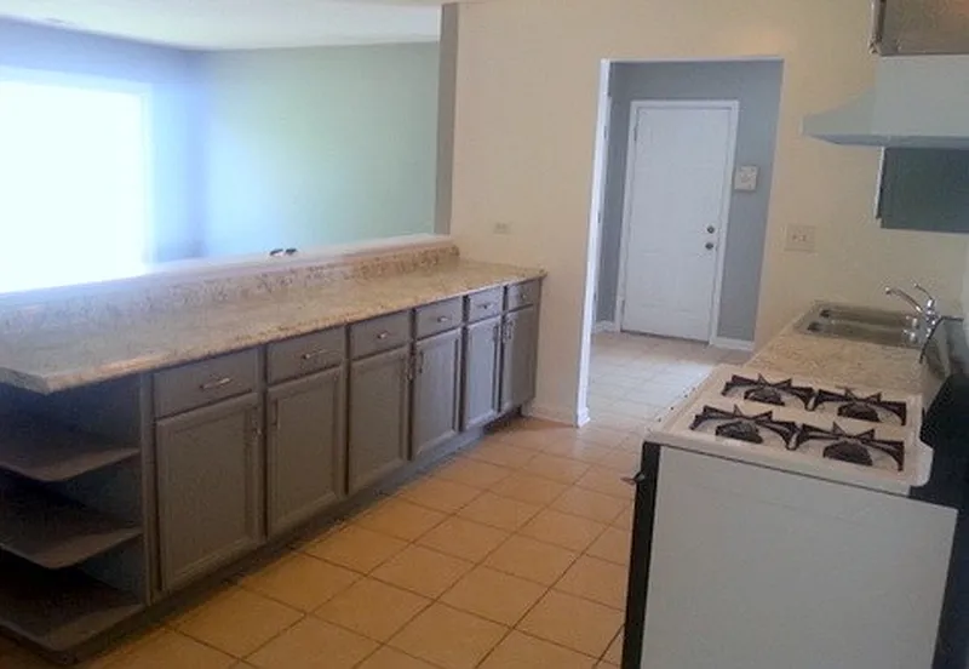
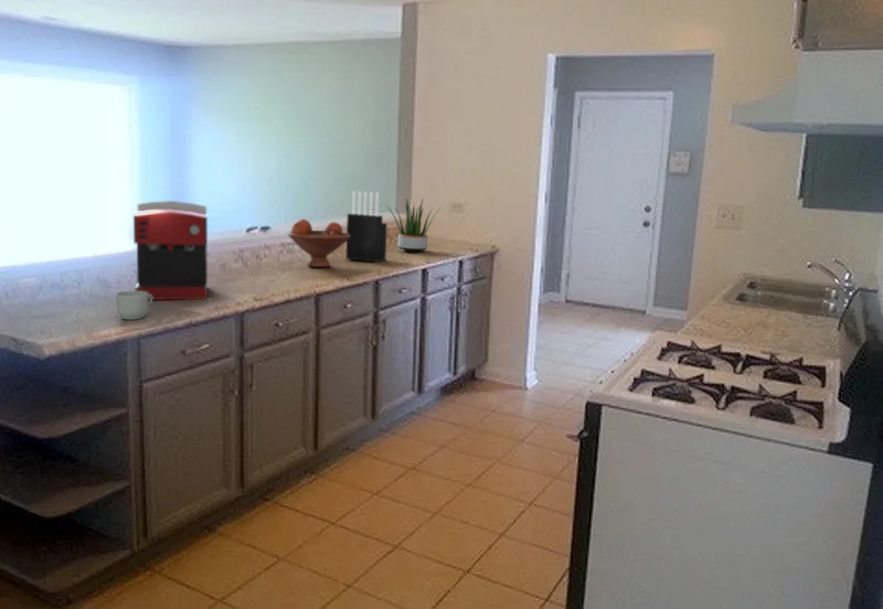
+ knife block (368, 225)
+ coffee maker (171, 248)
+ fruit bowl (318, 243)
+ mug (136, 304)
+ potted plant (413, 224)
